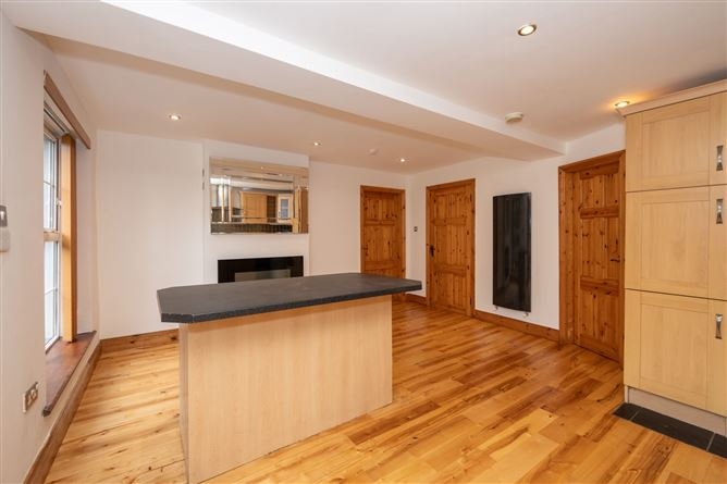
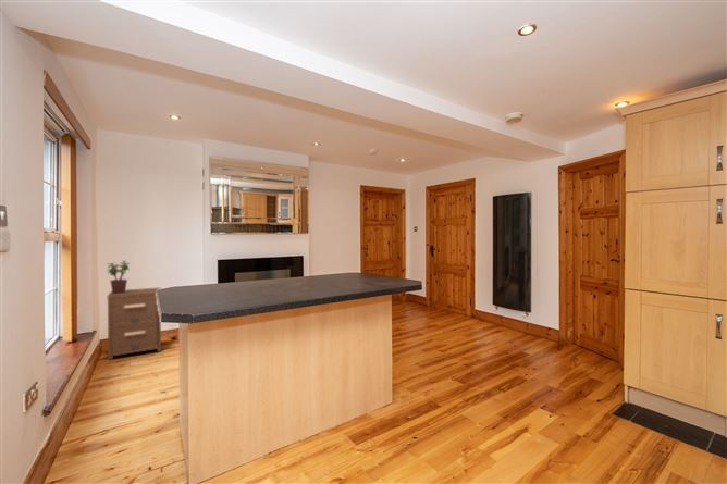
+ nightstand (135, 321)
+ potted plant (120, 276)
